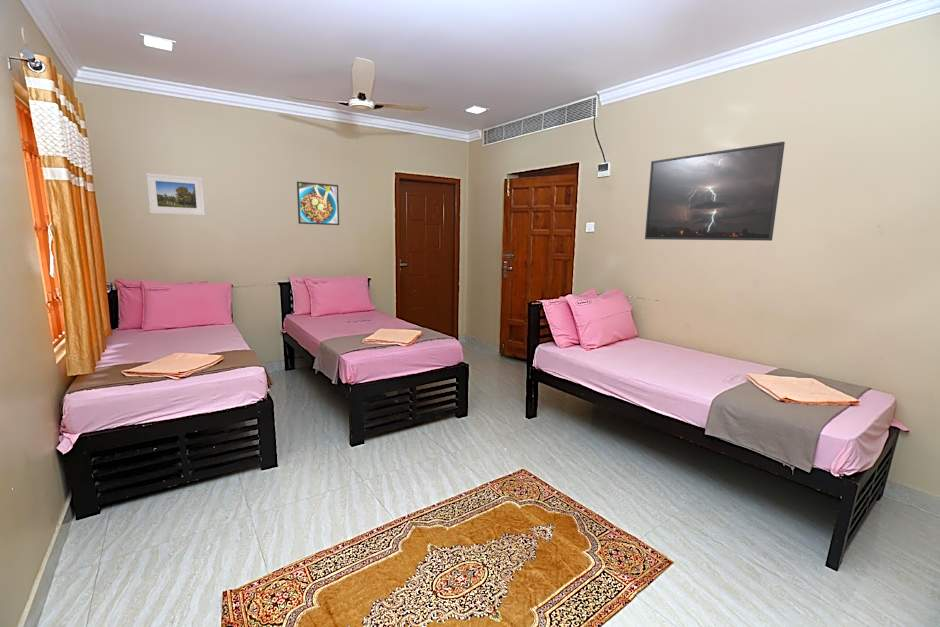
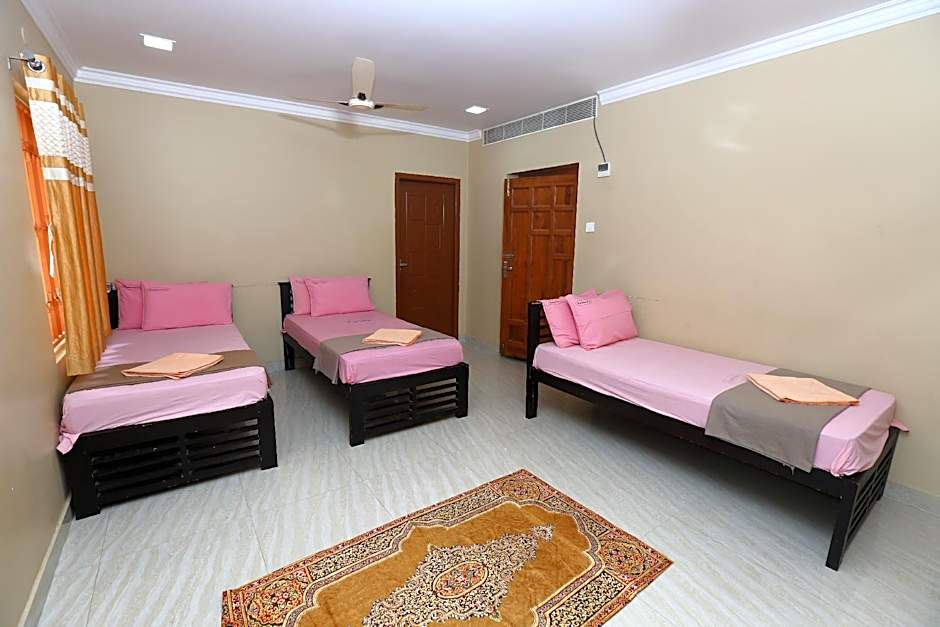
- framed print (176, 194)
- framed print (705, 196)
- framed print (318, 204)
